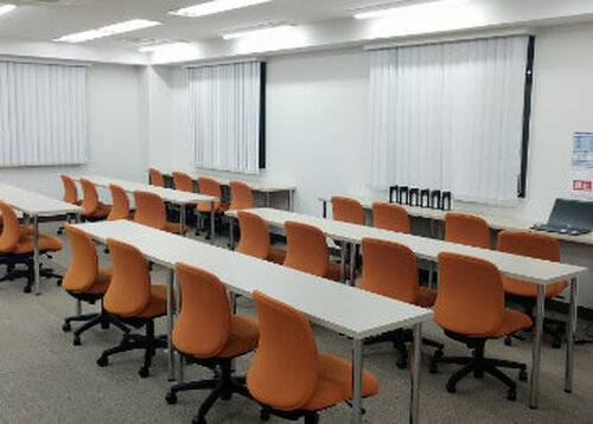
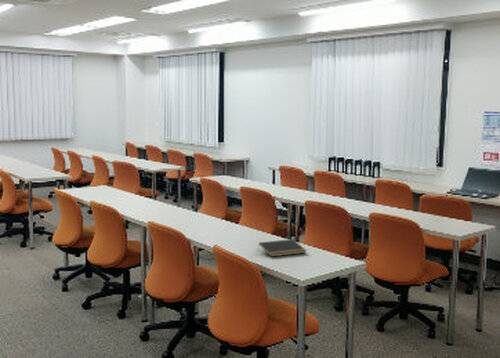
+ notepad (282, 247)
